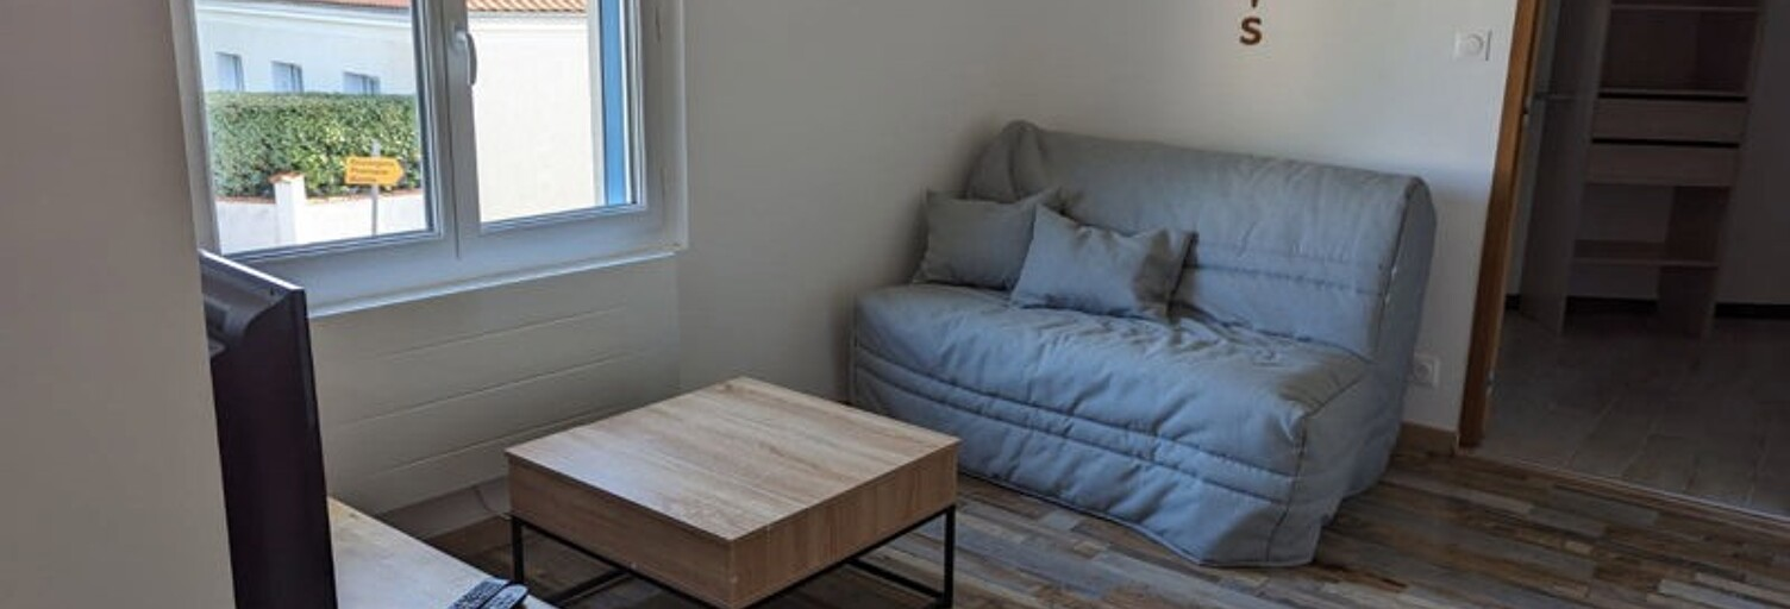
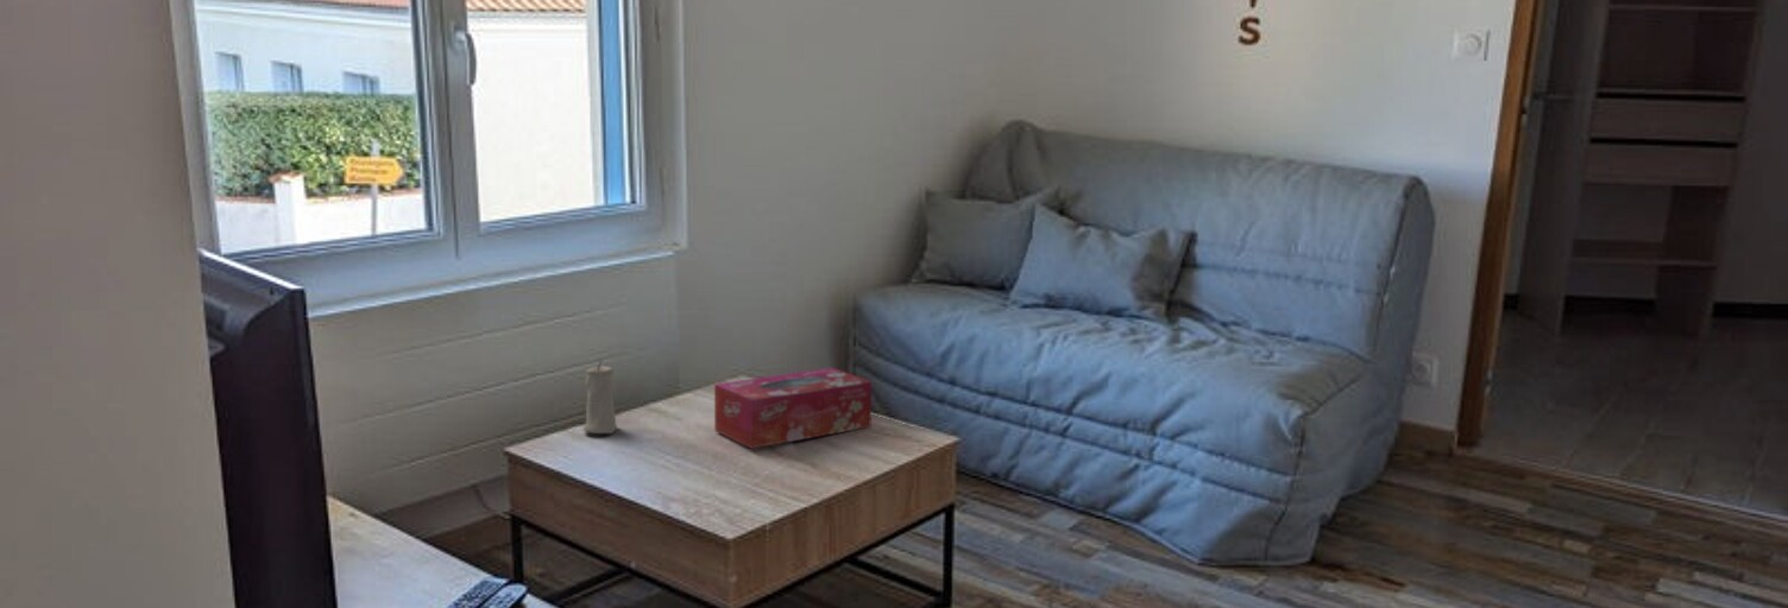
+ tissue box (793, 405)
+ candle (599, 395)
